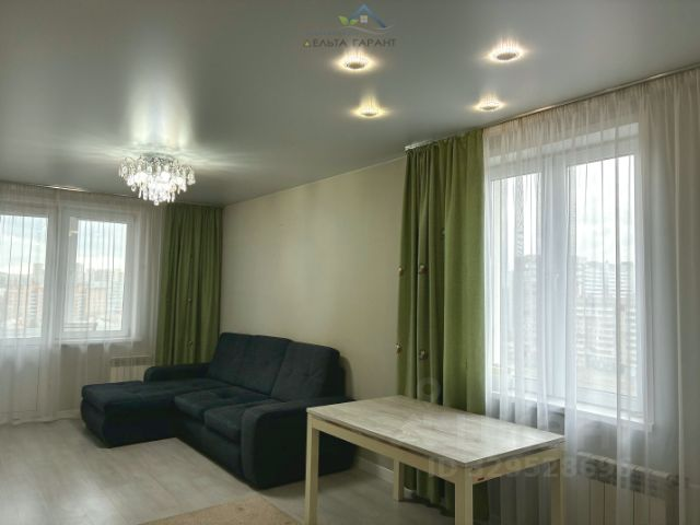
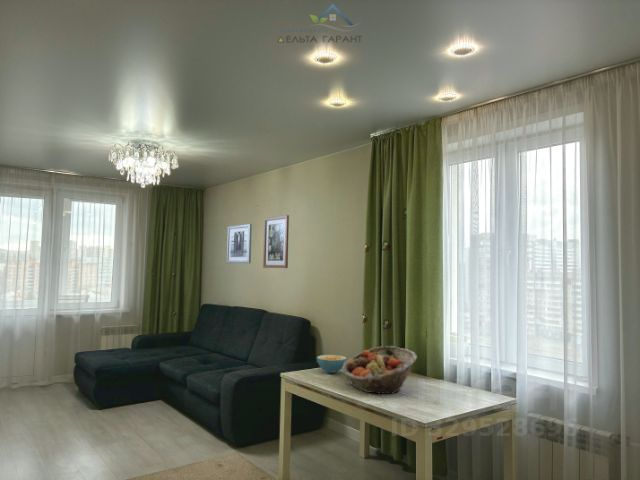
+ wall art (275, 242)
+ cereal bowl (331, 364)
+ fruit basket (378, 368)
+ wall art (238, 244)
